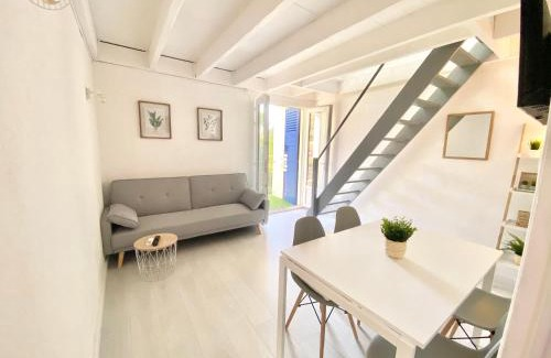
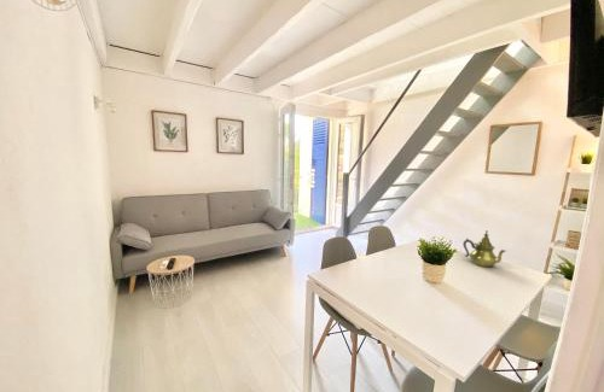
+ teapot (483, 247)
